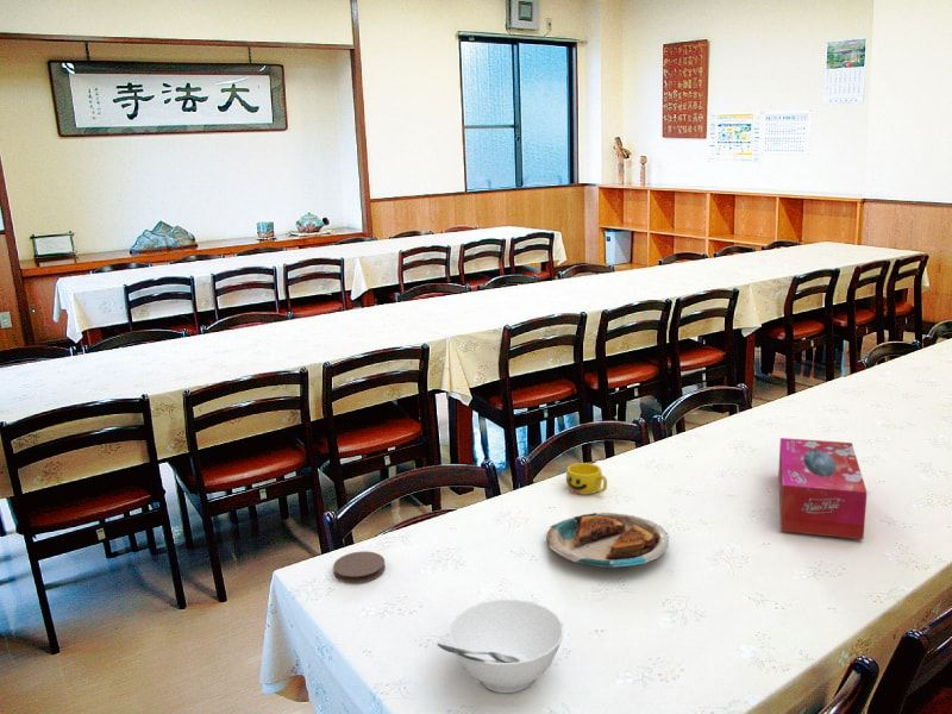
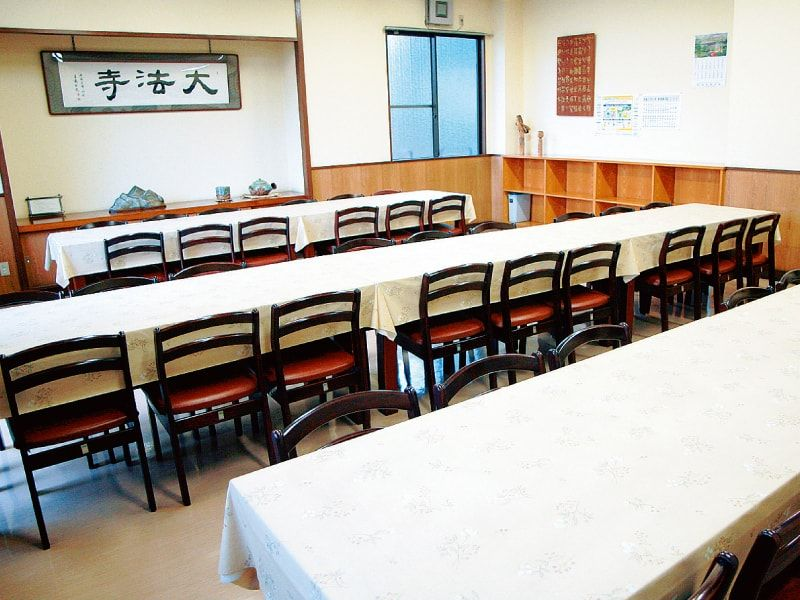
- tissue box (818, 484)
- cup (588, 480)
- plate (605, 538)
- bowl (496, 646)
- coaster (358, 566)
